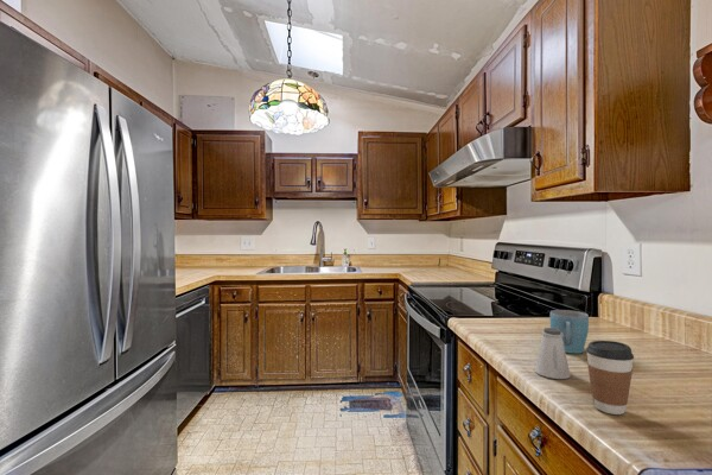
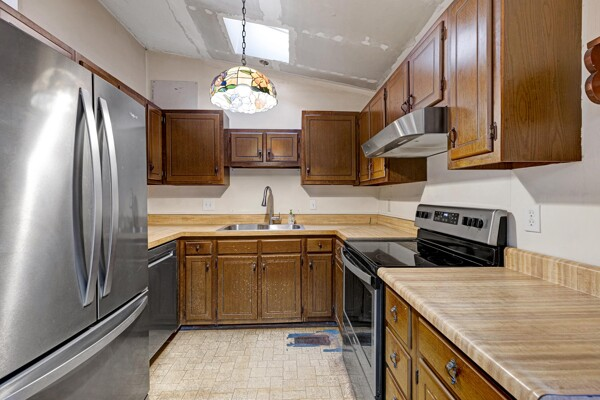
- mug (568, 332)
- coffee cup (609, 376)
- saltshaker (552, 350)
